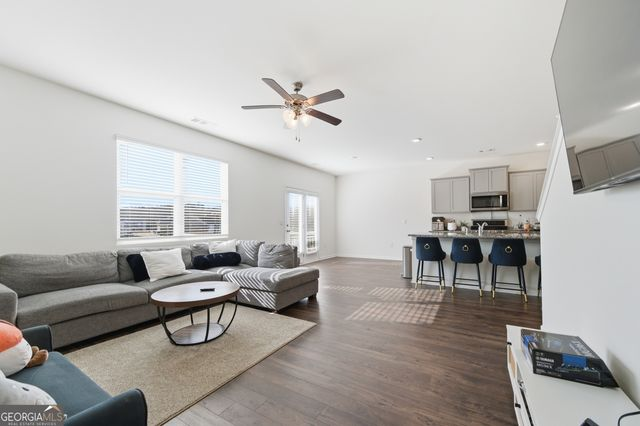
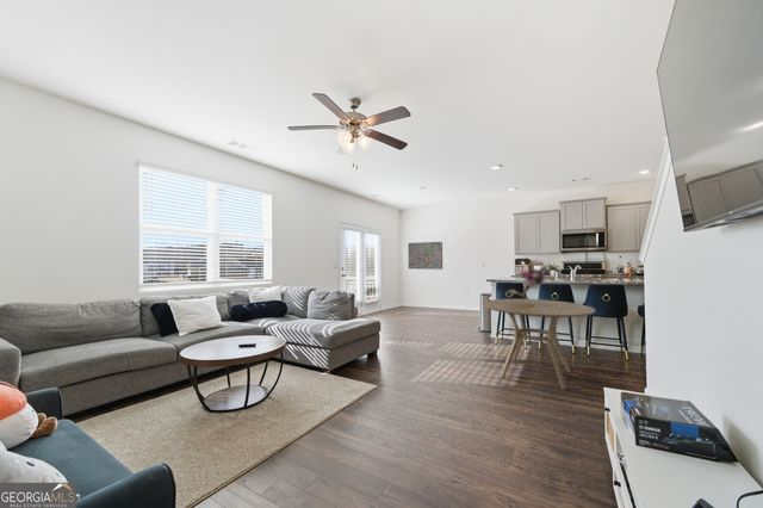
+ dining table (535, 339)
+ bouquet (526, 285)
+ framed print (424, 255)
